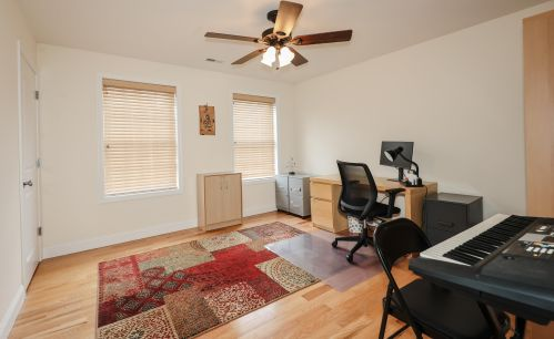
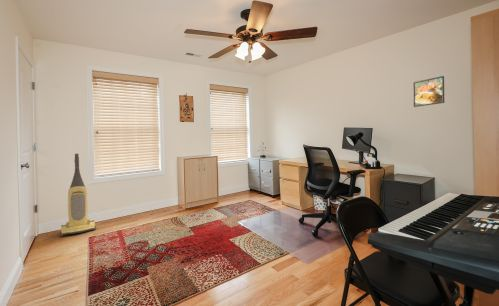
+ vacuum cleaner (77, 192)
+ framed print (428, 92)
